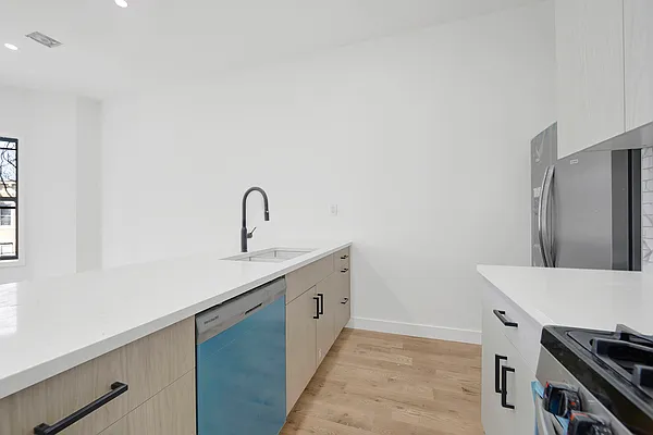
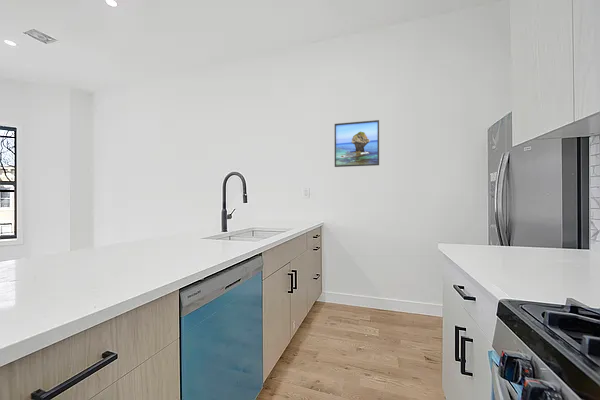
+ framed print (356, 144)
